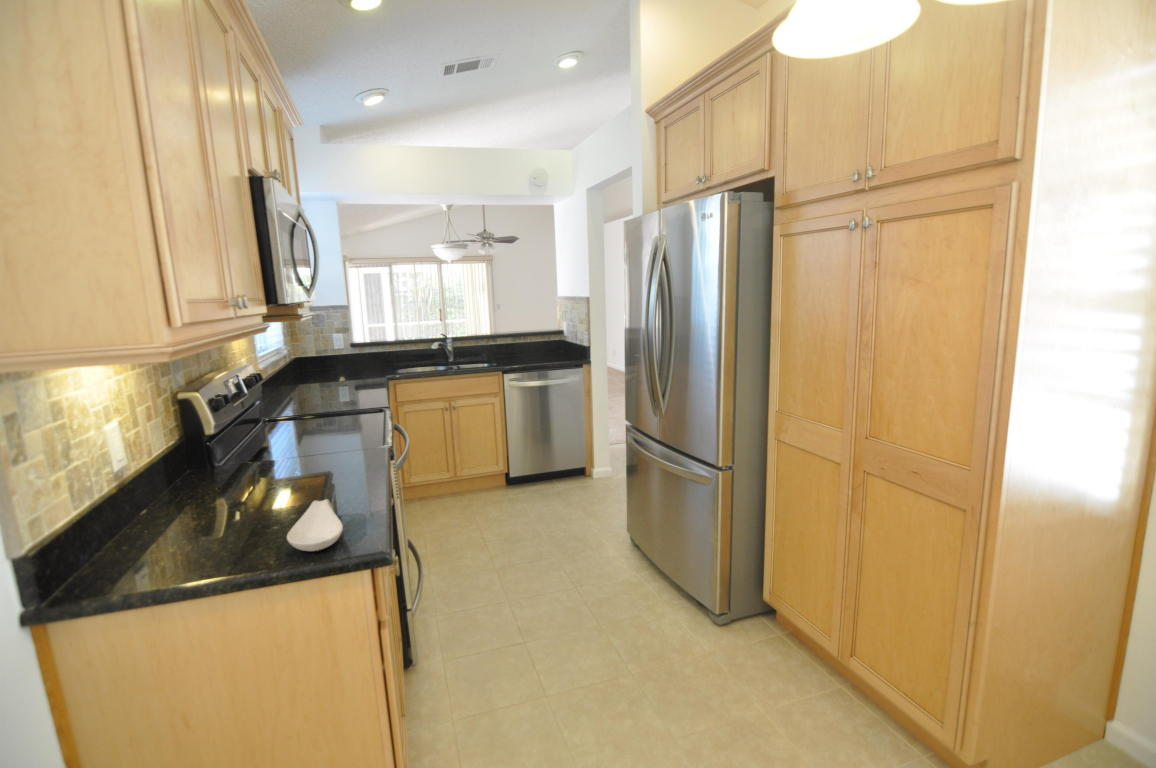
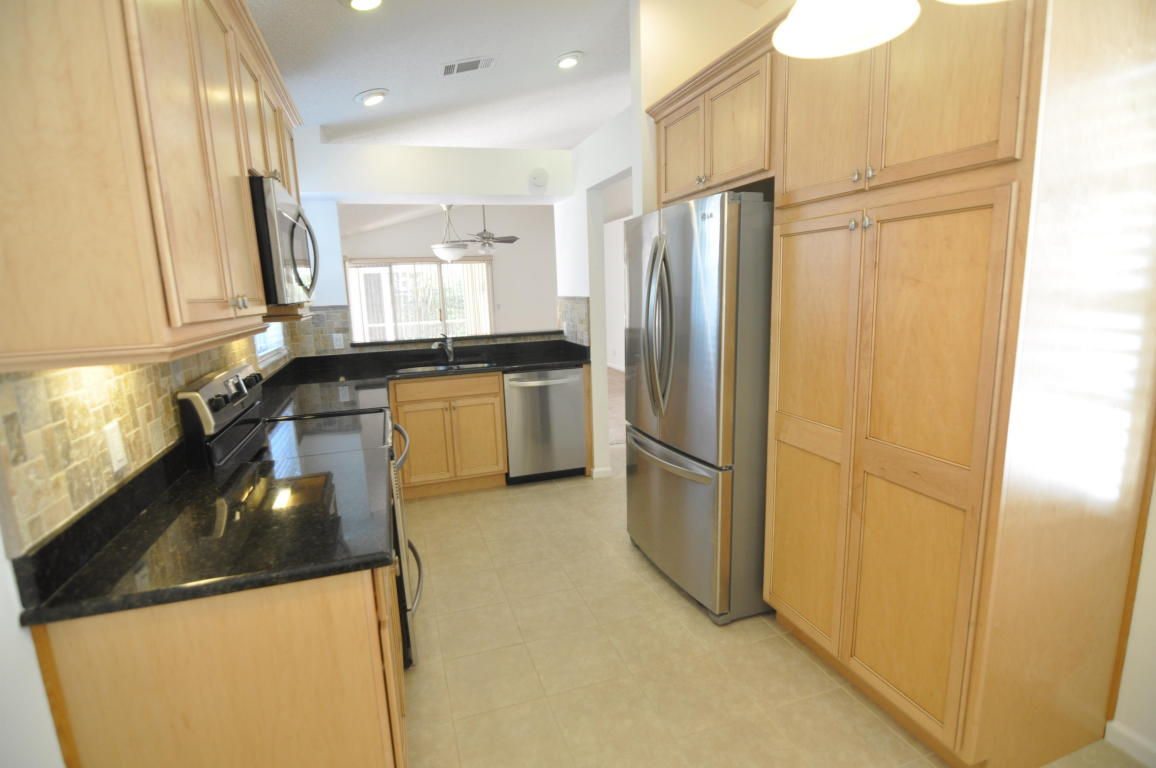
- spoon rest (317, 522)
